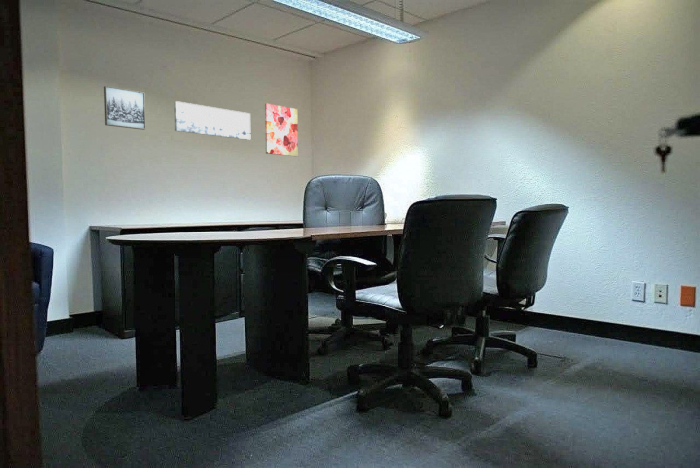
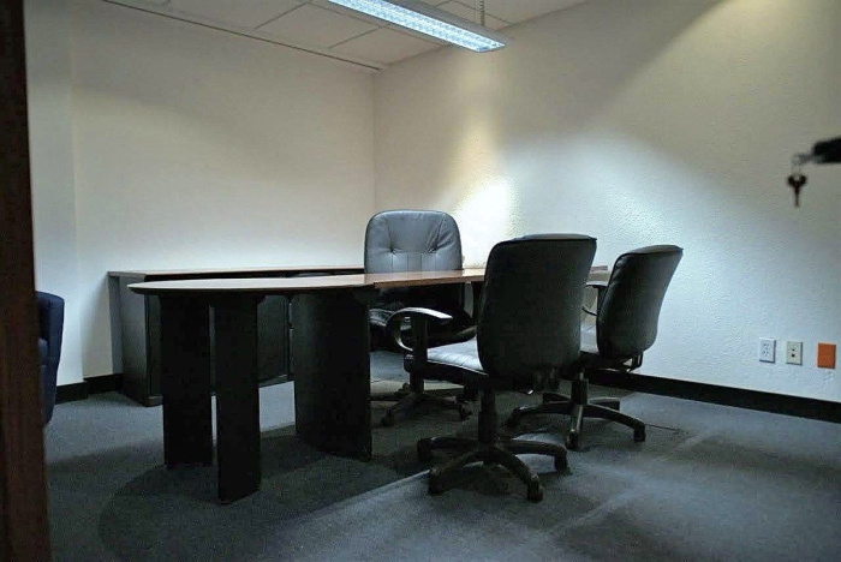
- wall art (125, 108)
- wall art (281, 130)
- wall art (214, 121)
